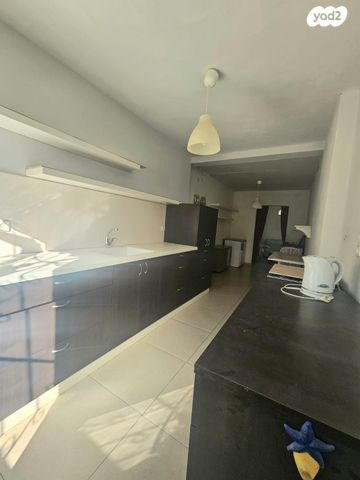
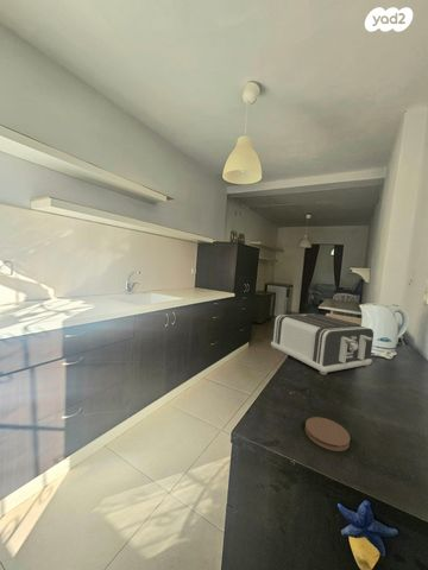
+ toaster (322, 338)
+ coaster (326, 432)
